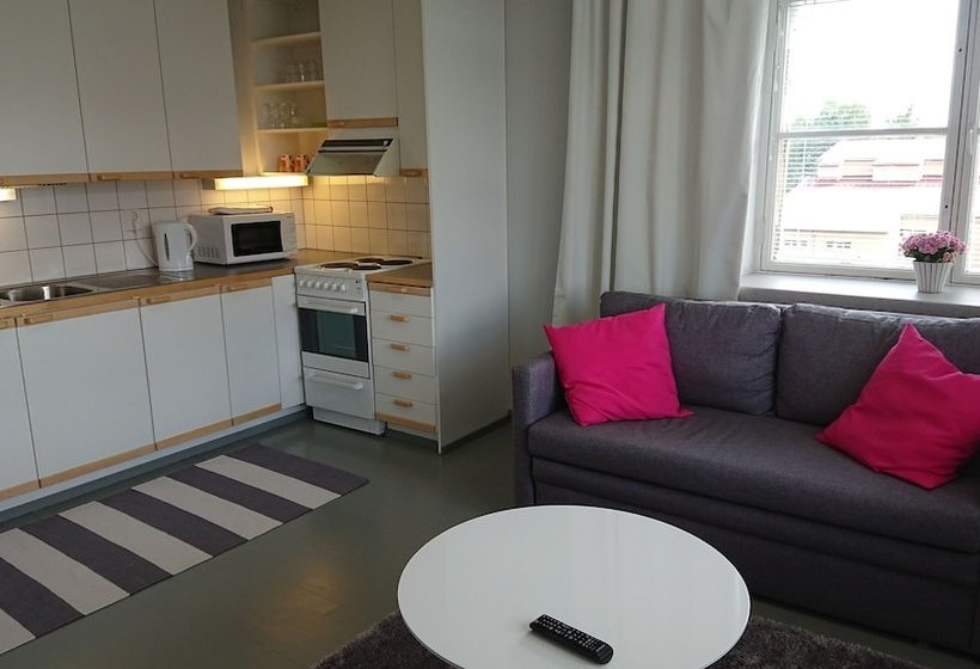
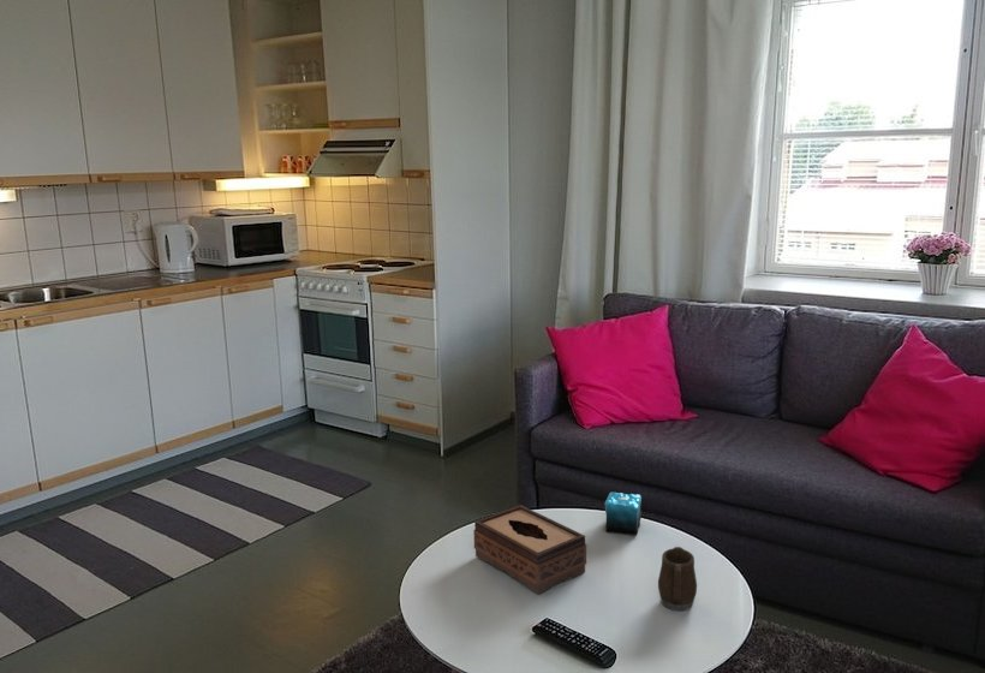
+ mug (677, 580)
+ candle (622, 506)
+ tissue box (529, 546)
